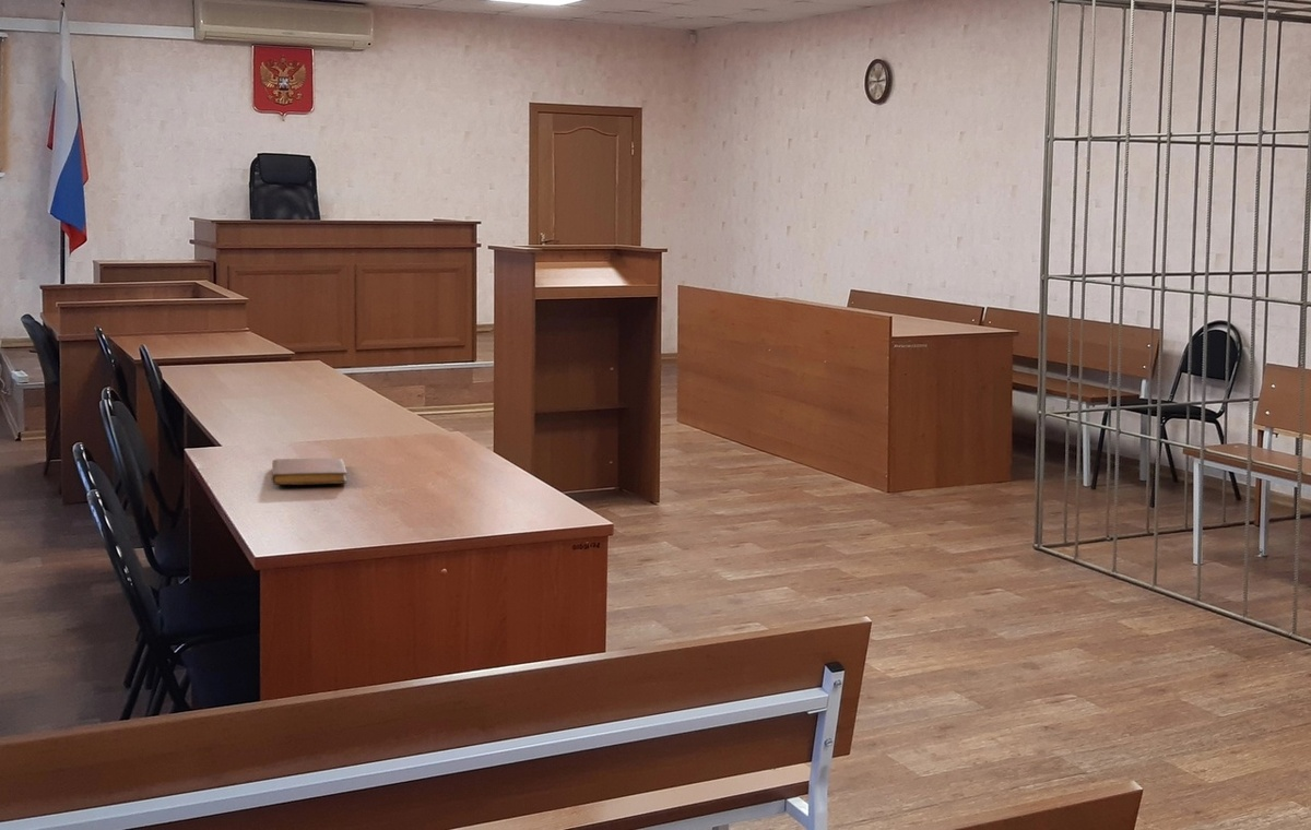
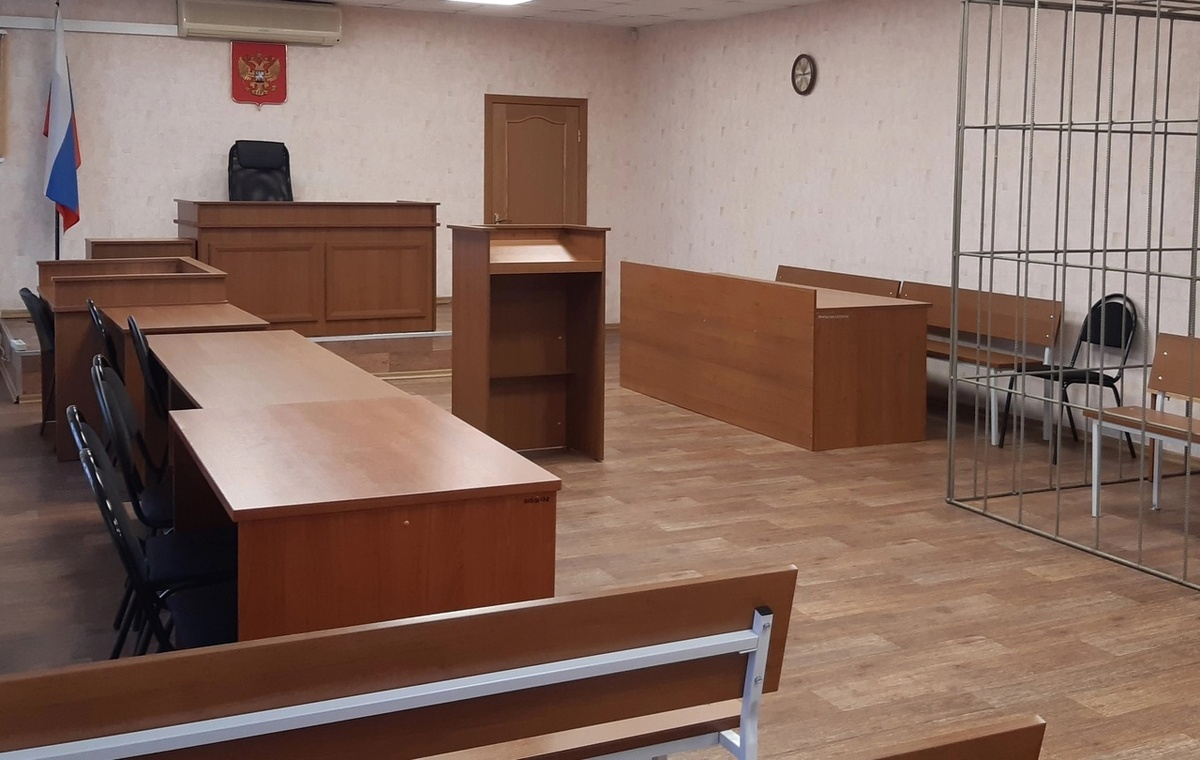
- notebook (308, 471)
